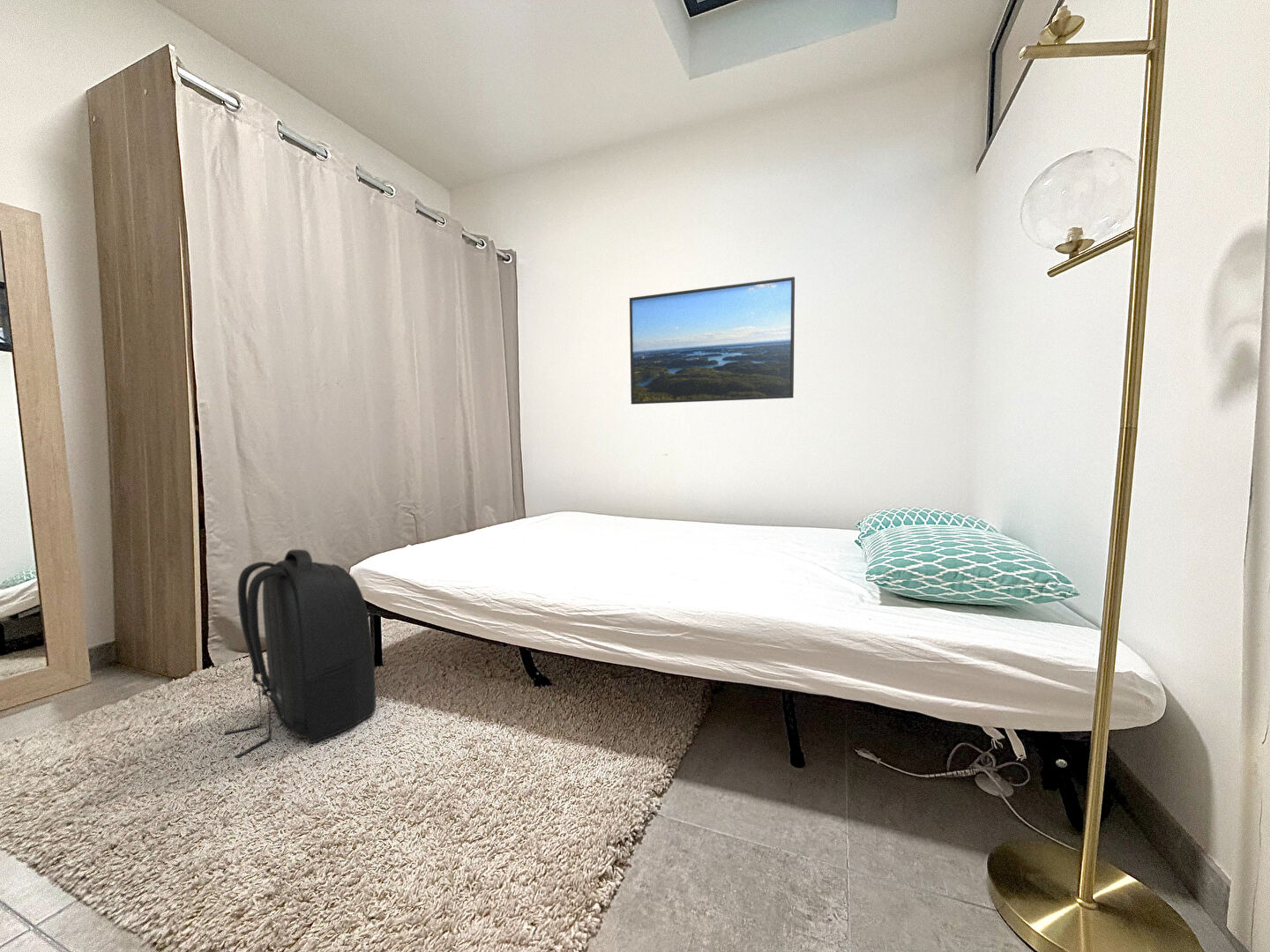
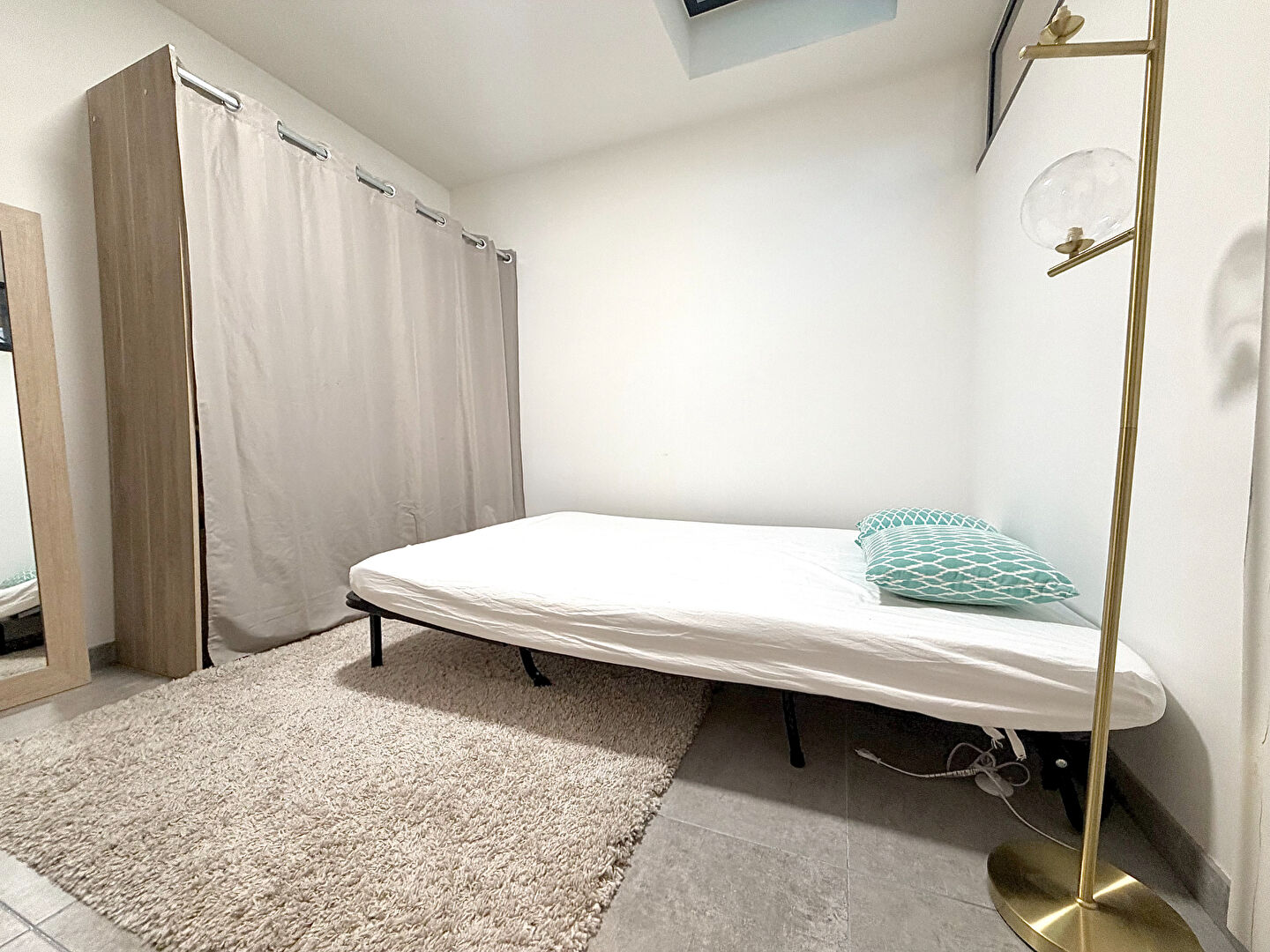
- backpack (297, 636)
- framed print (706, 345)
